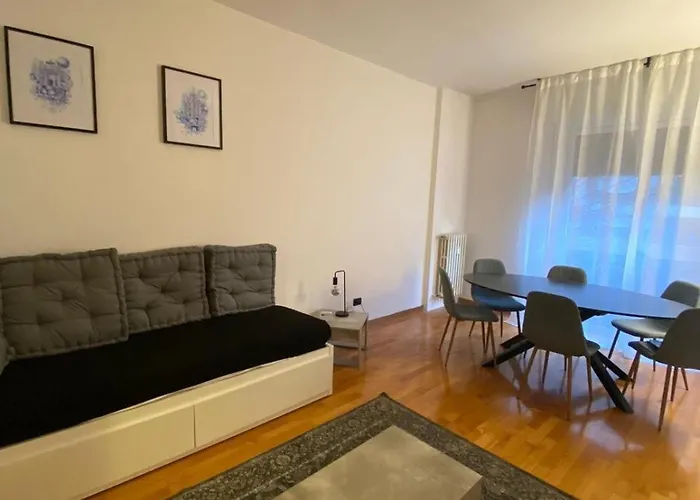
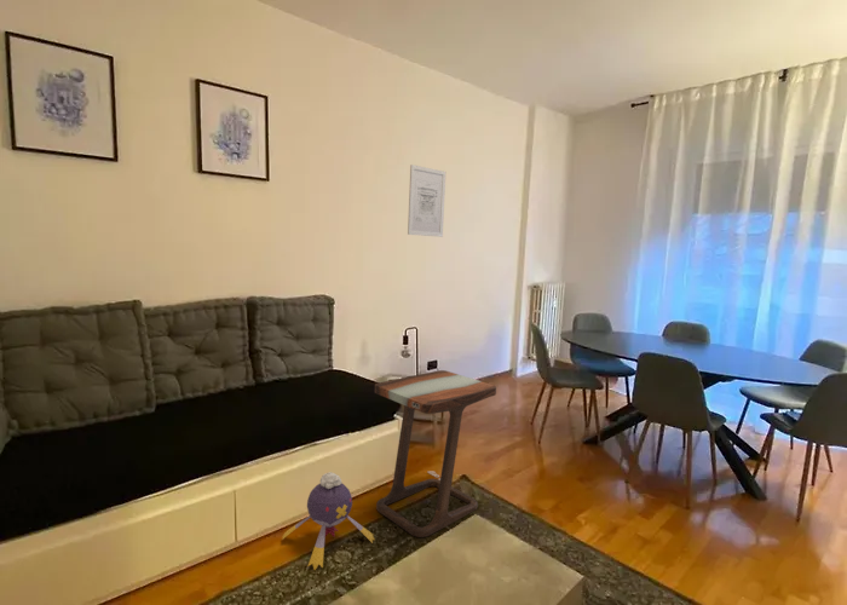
+ wall art (427, 202)
+ plush toy (329, 506)
+ side table (445, 445)
